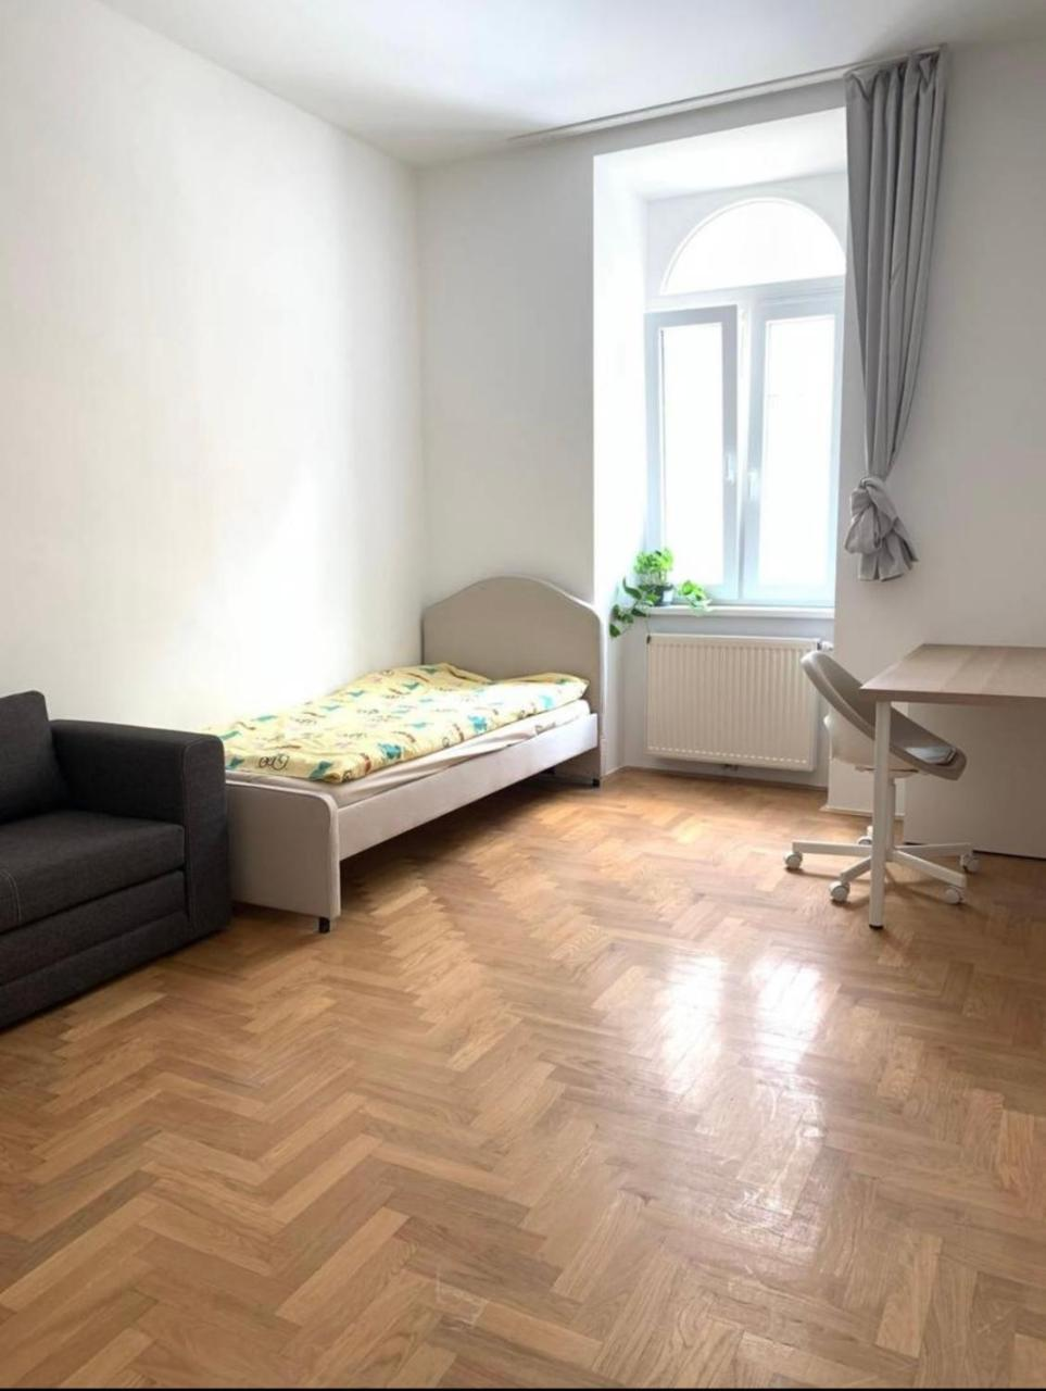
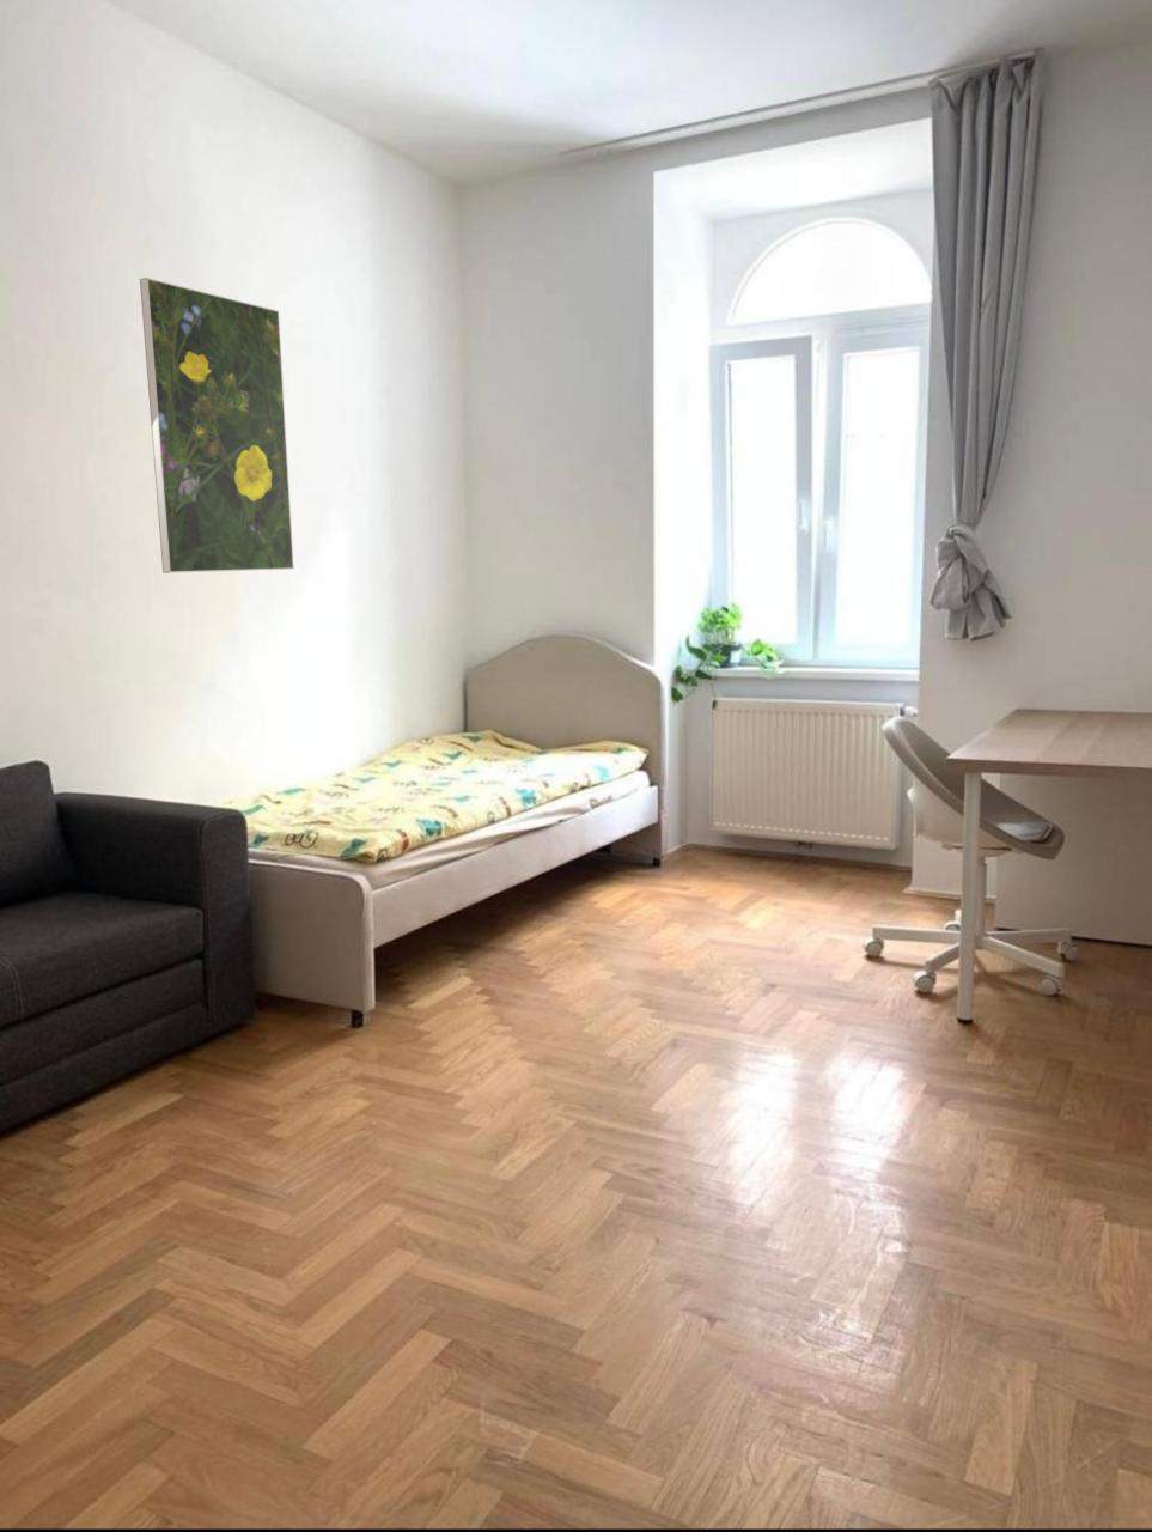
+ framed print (223, 436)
